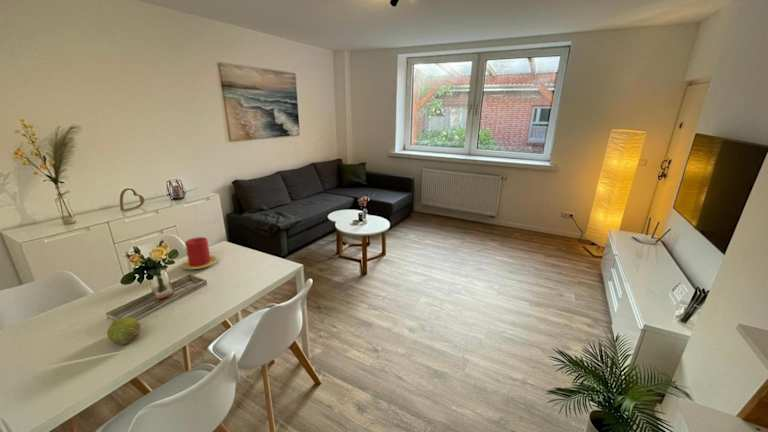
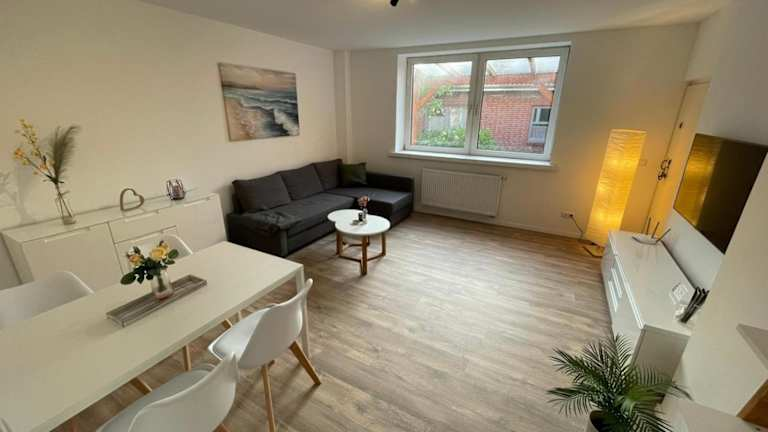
- fruit (122, 329)
- candle (198, 252)
